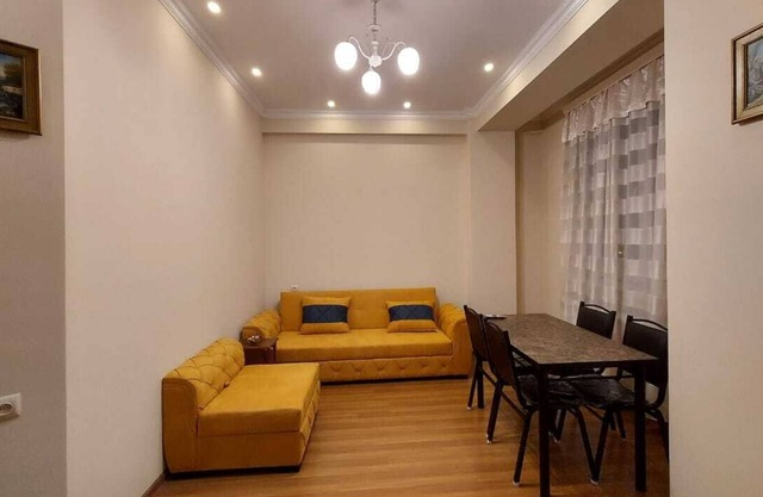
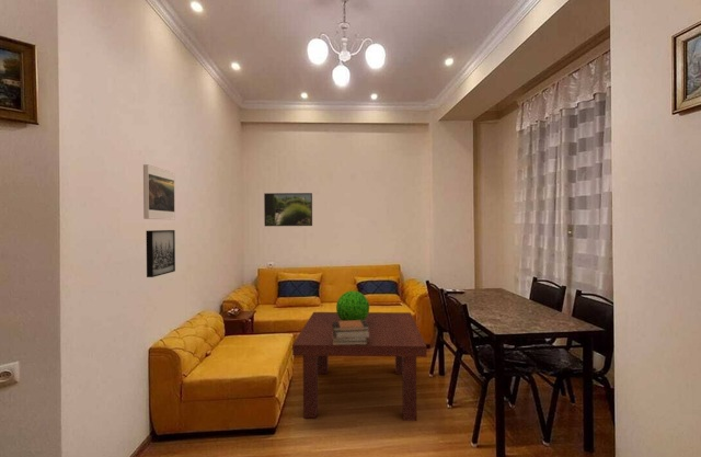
+ wall art (161, 252)
+ coffee table (360, 355)
+ book stack (349, 332)
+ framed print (160, 194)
+ decorative sphere (353, 307)
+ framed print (288, 209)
